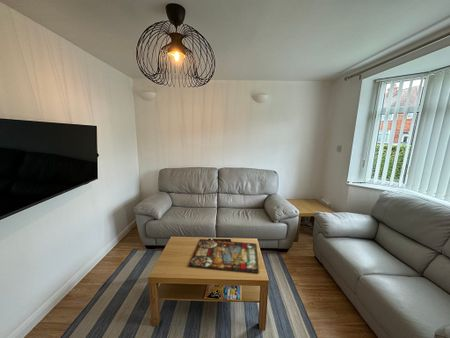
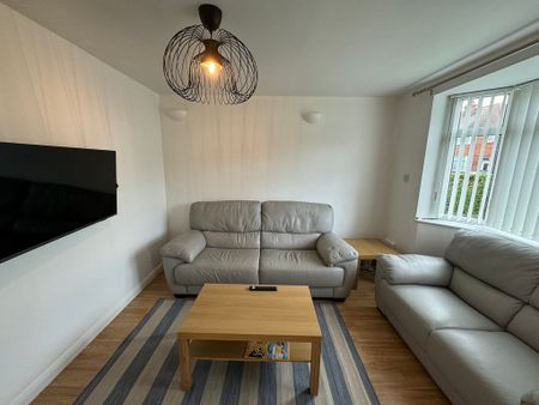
- stained glass panel (225, 253)
